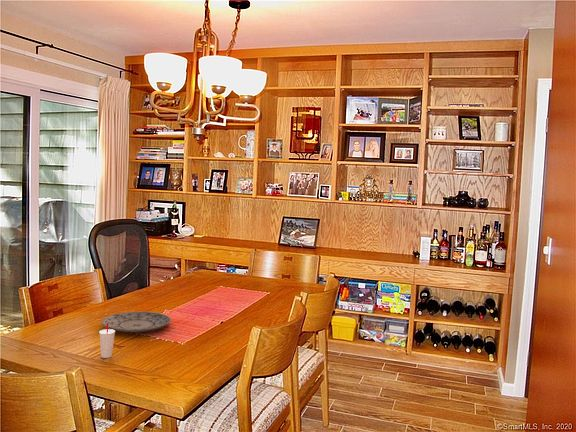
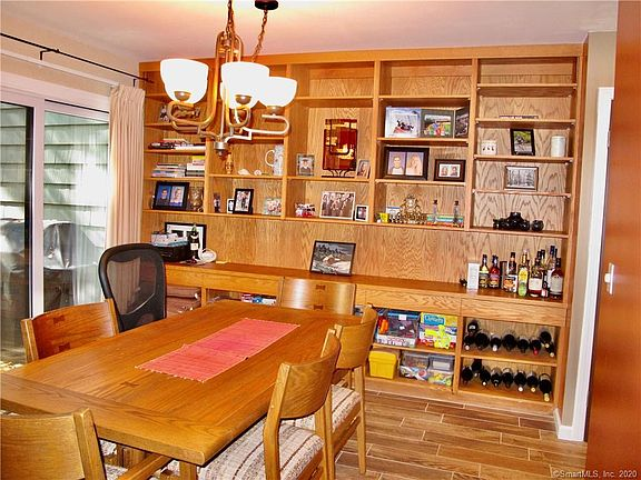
- cup (107, 339)
- plate (136, 323)
